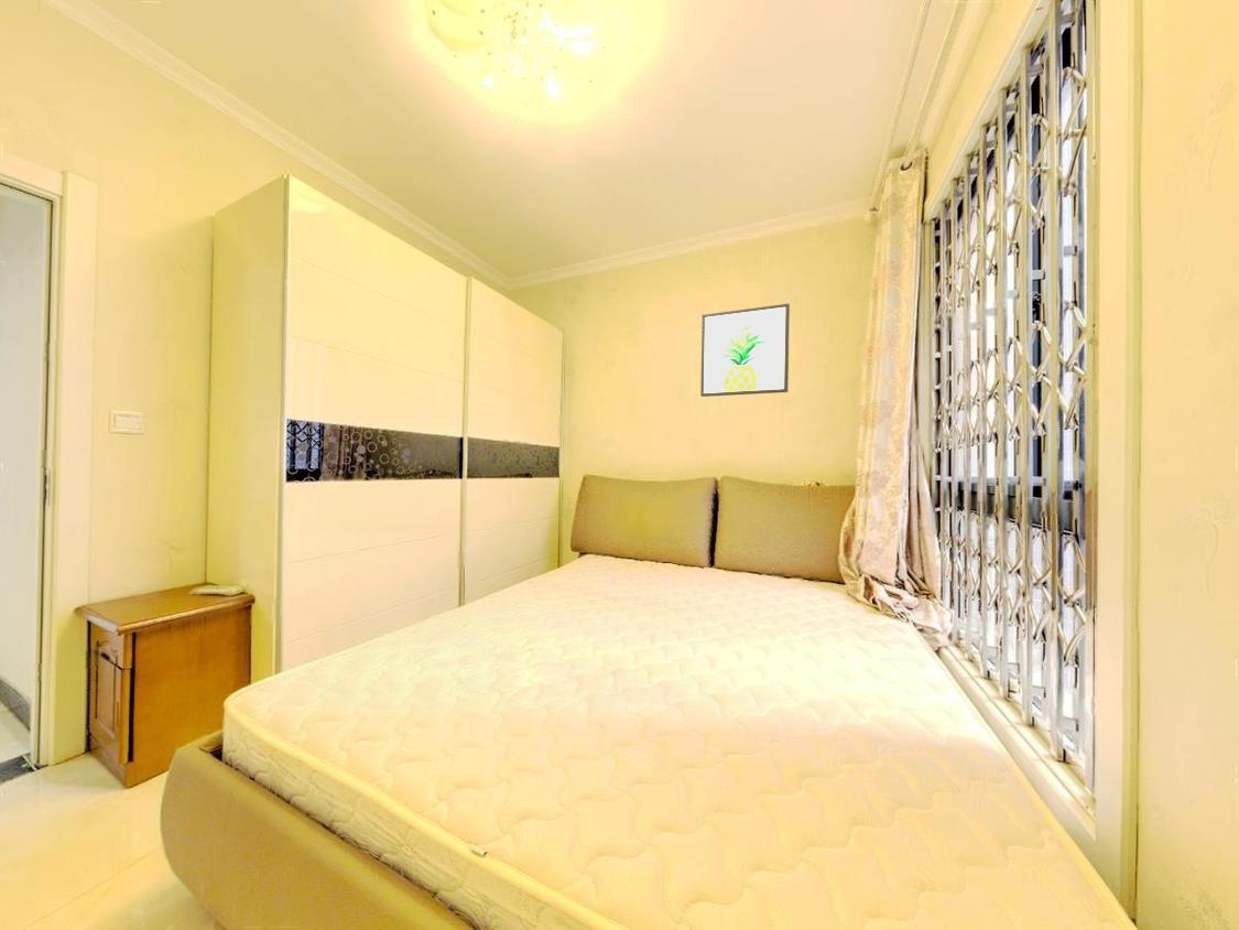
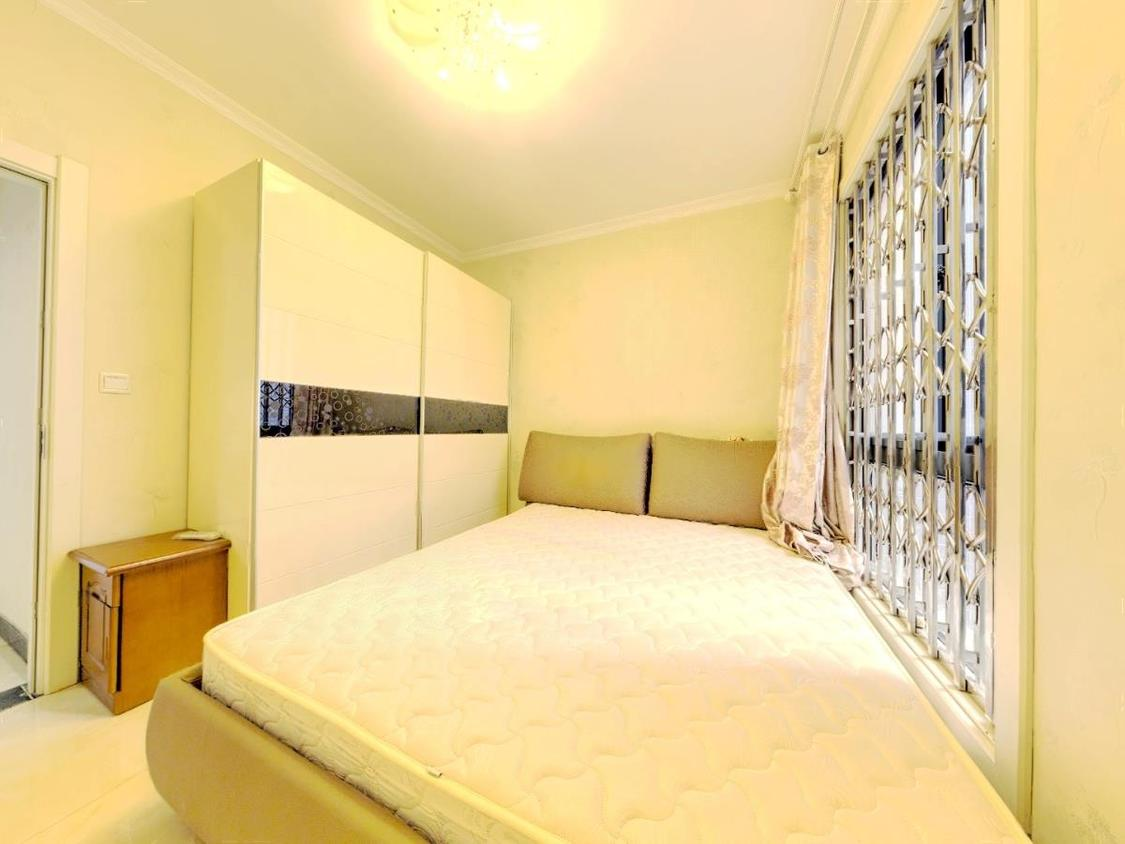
- wall art (743, 352)
